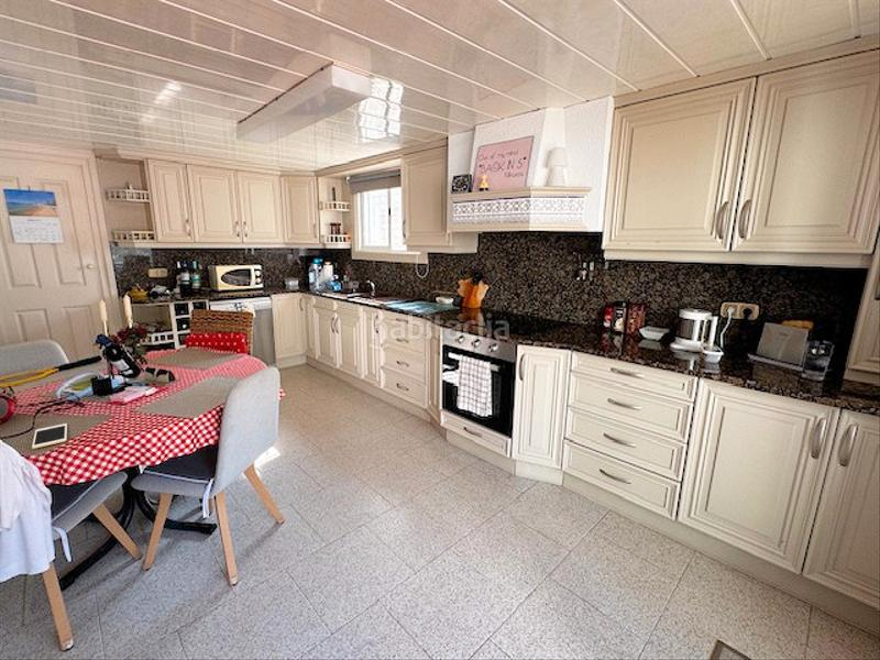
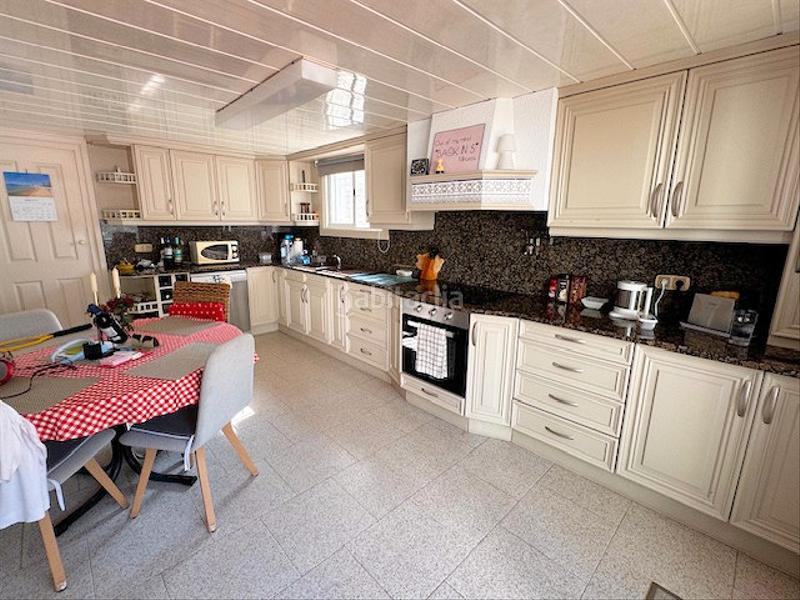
- cell phone (51, 435)
